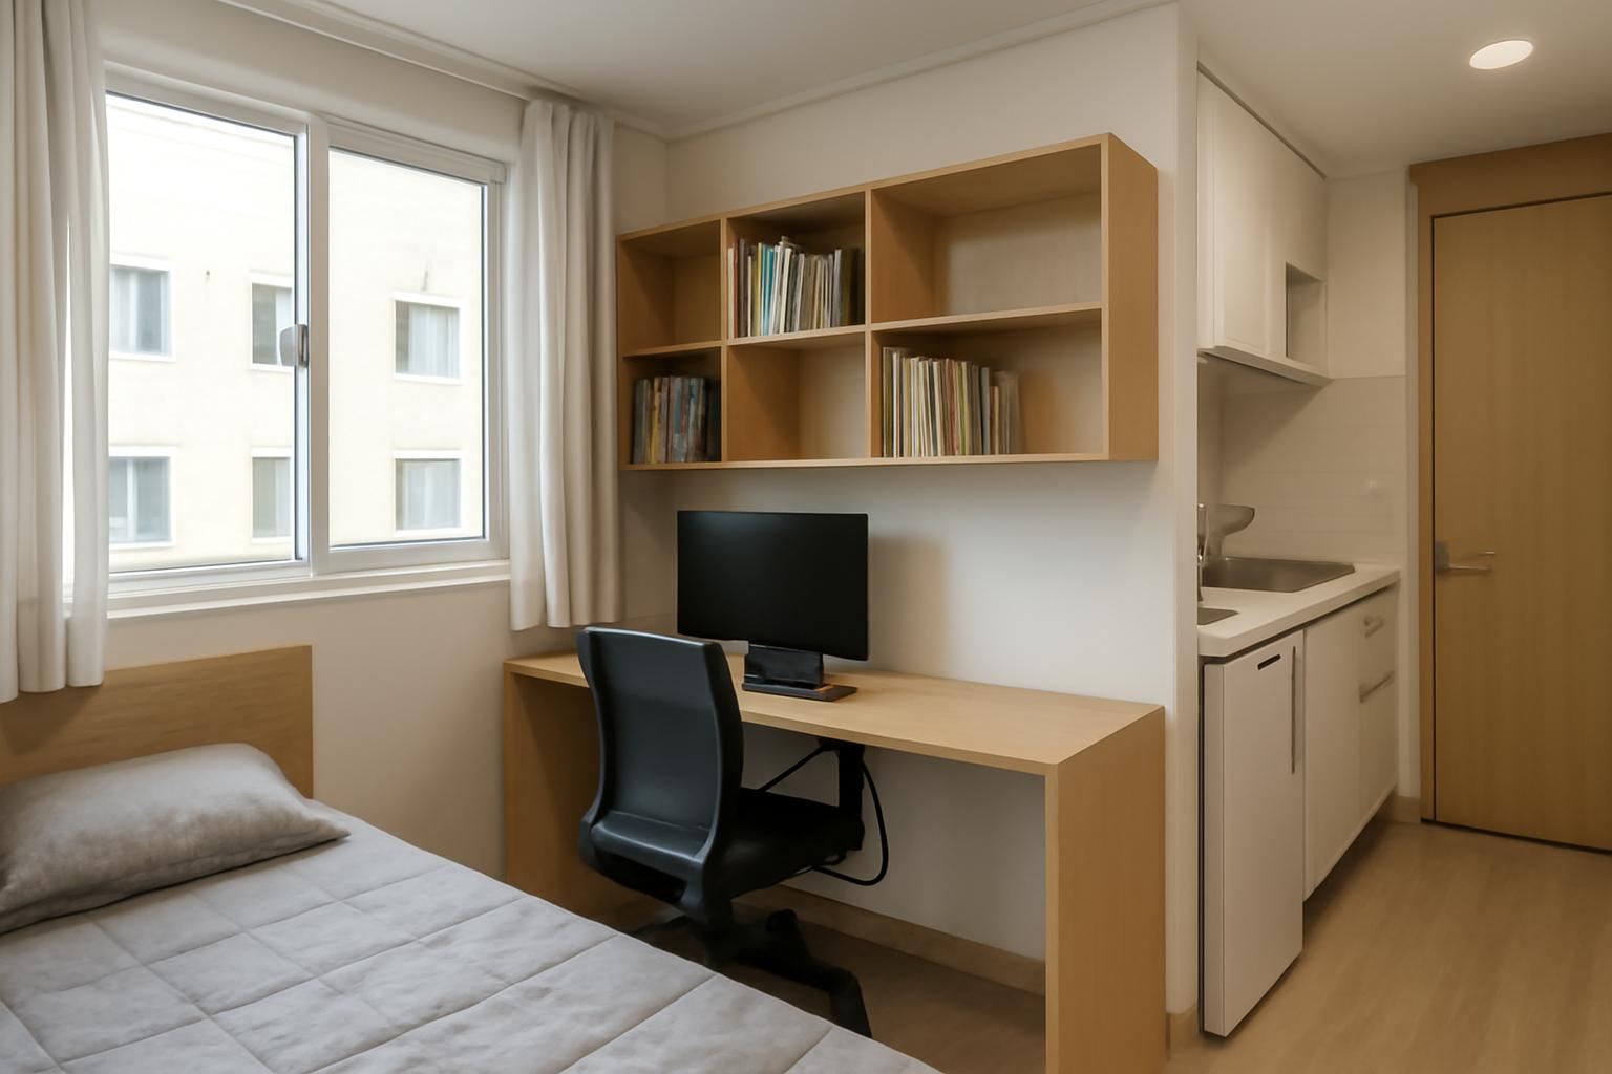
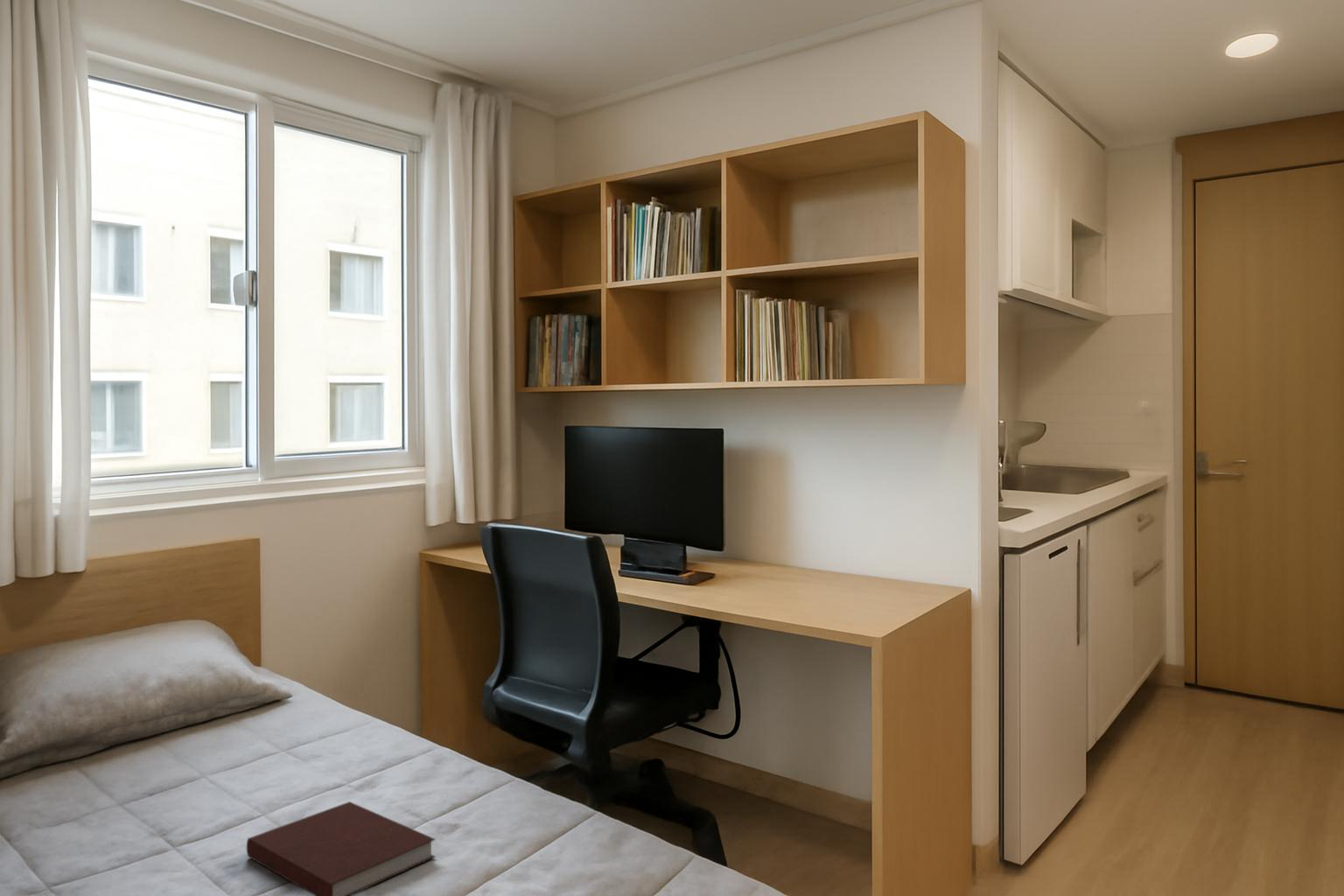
+ notebook (340, 848)
